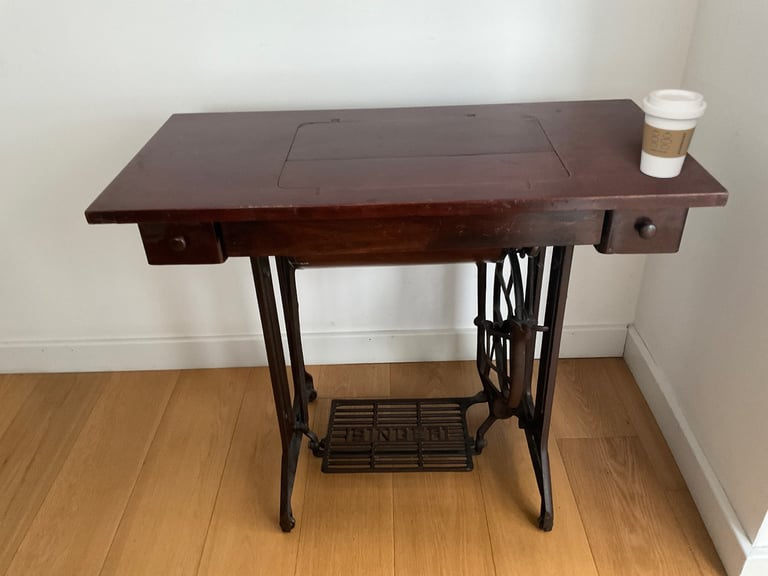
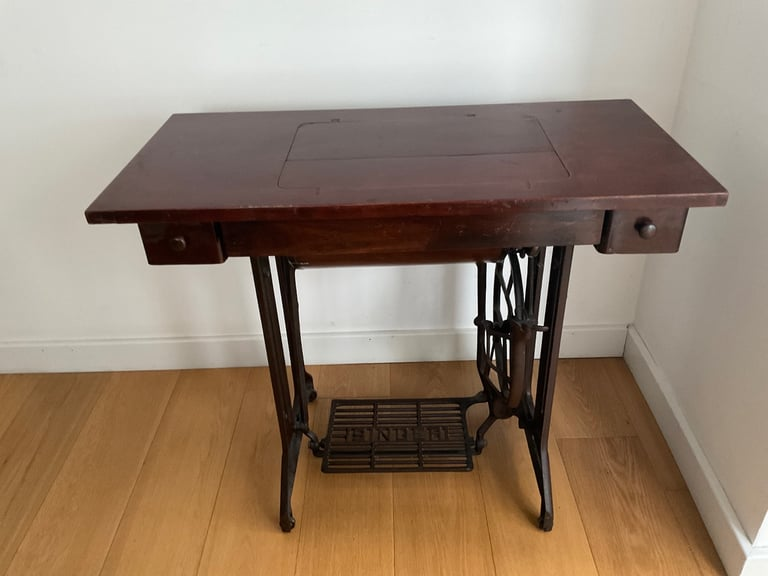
- coffee cup (667, 133)
